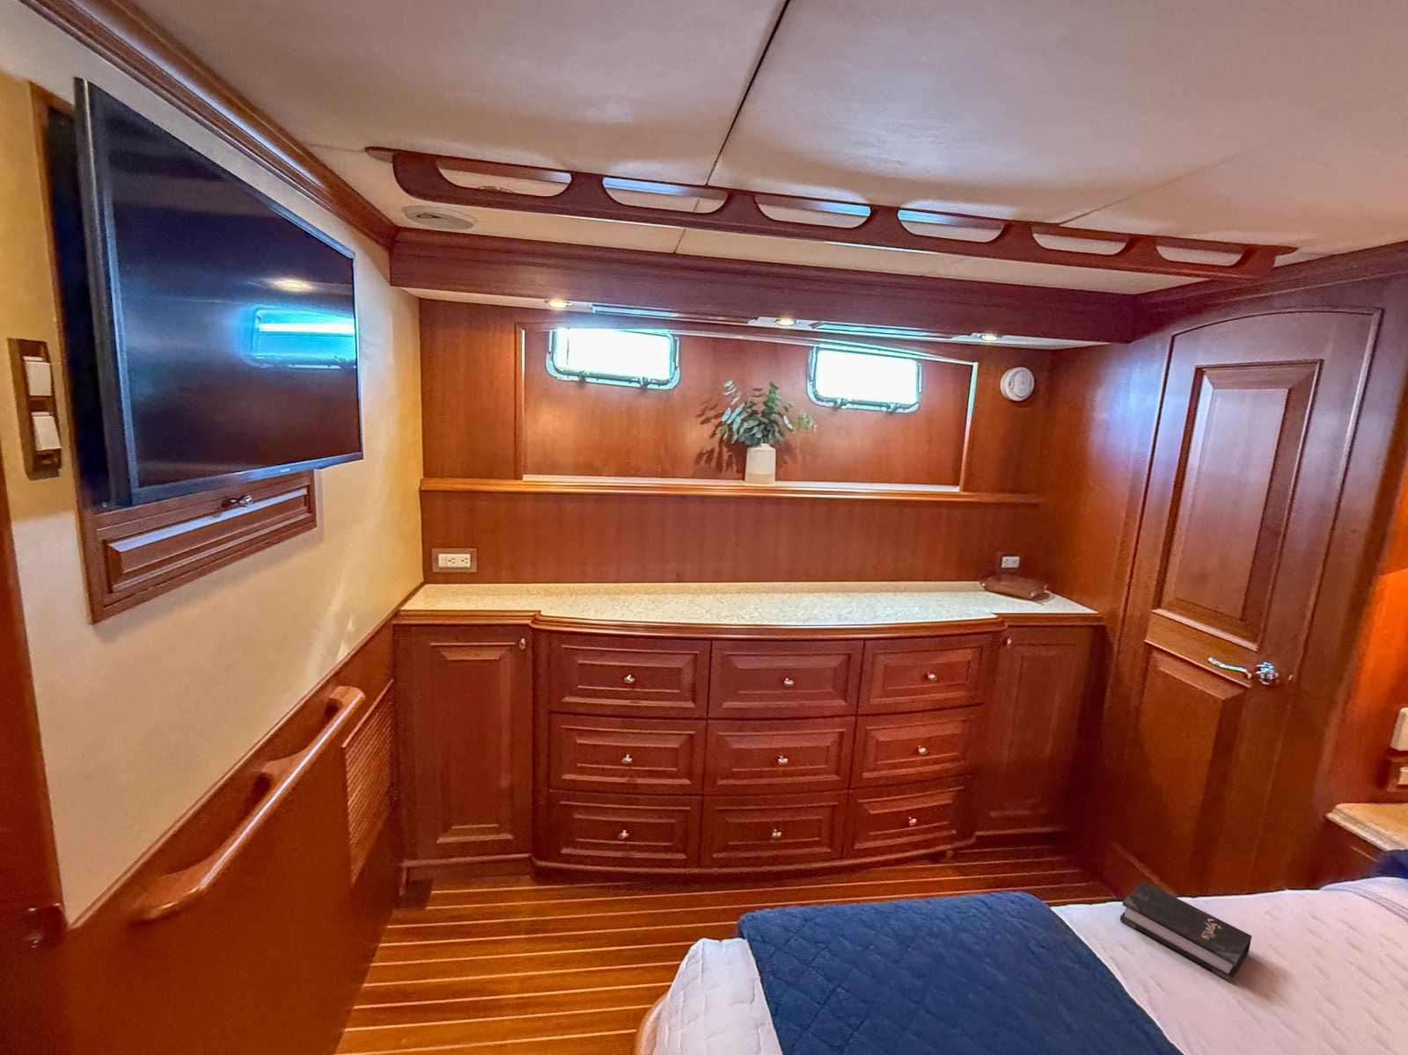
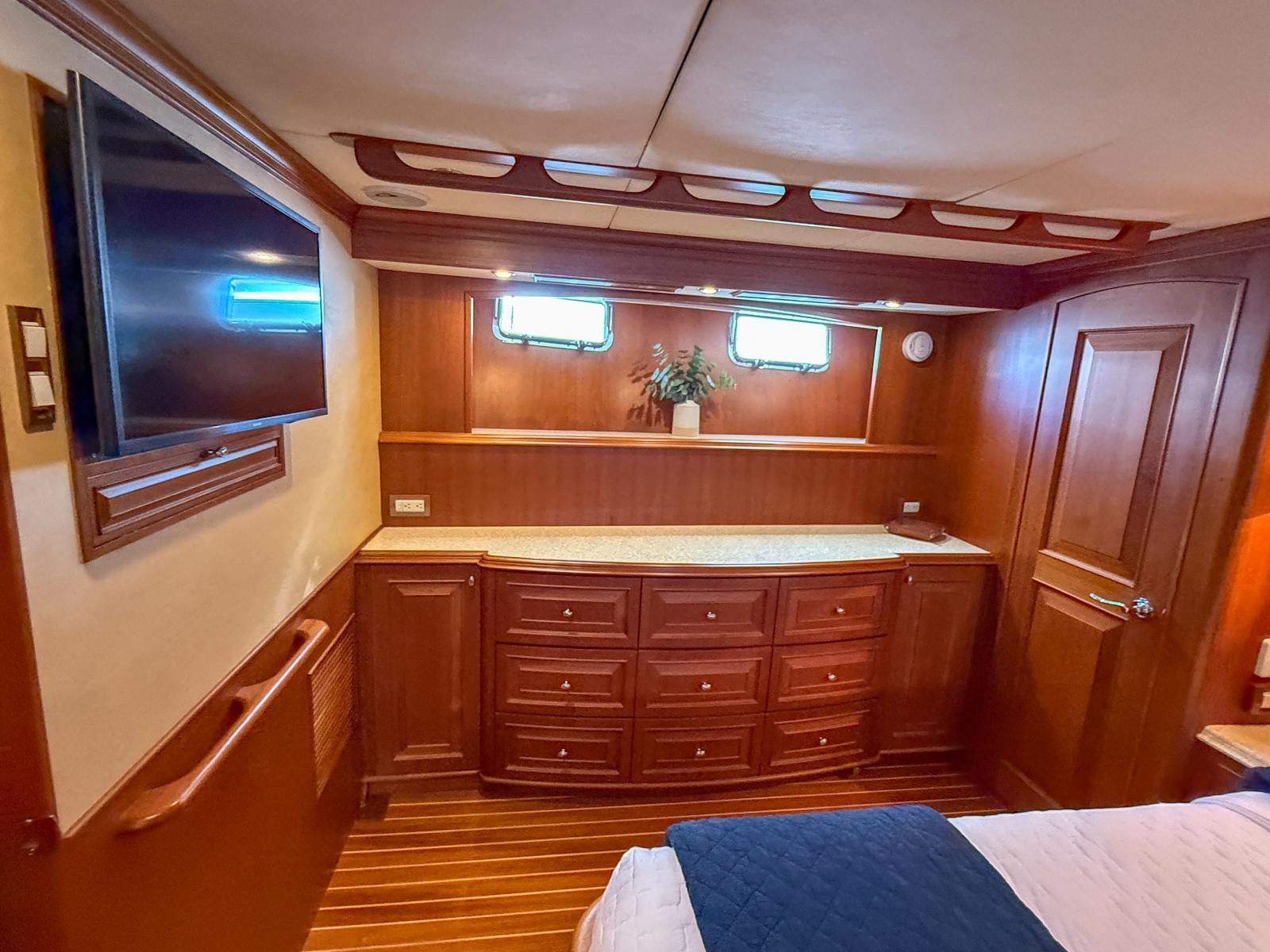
- hardback book (1184, 925)
